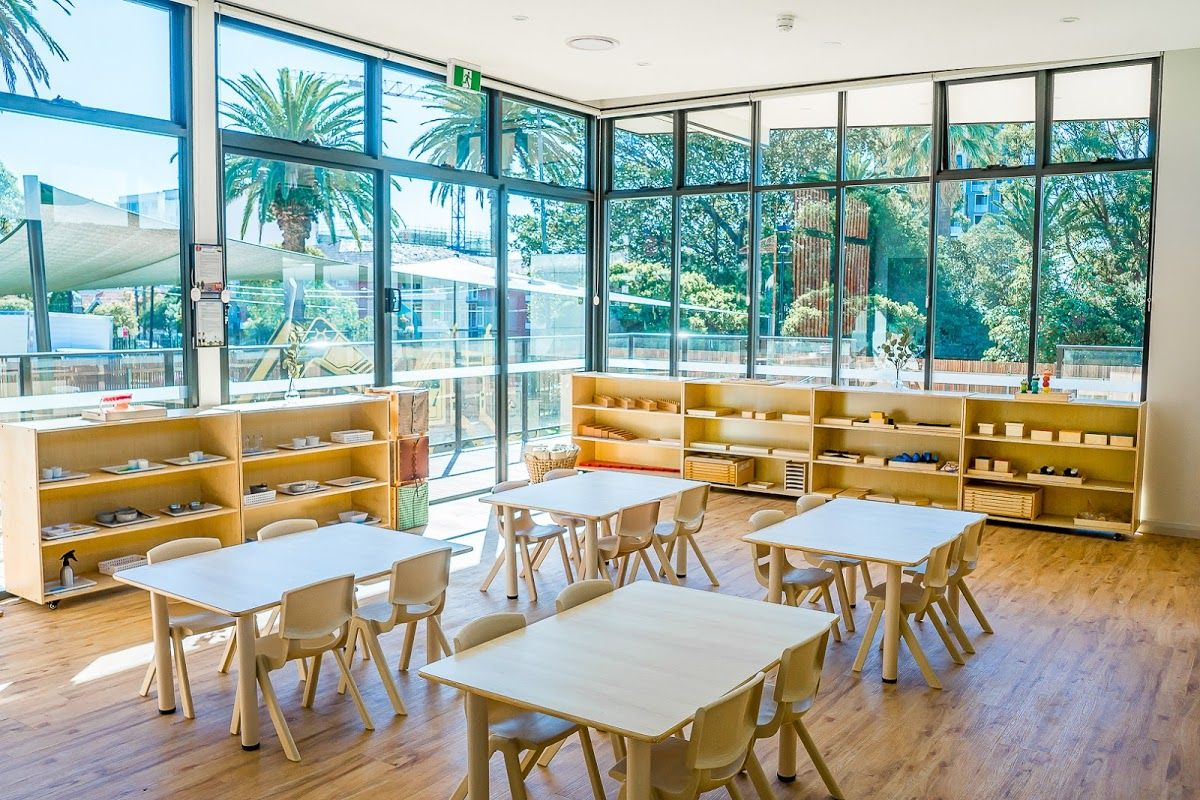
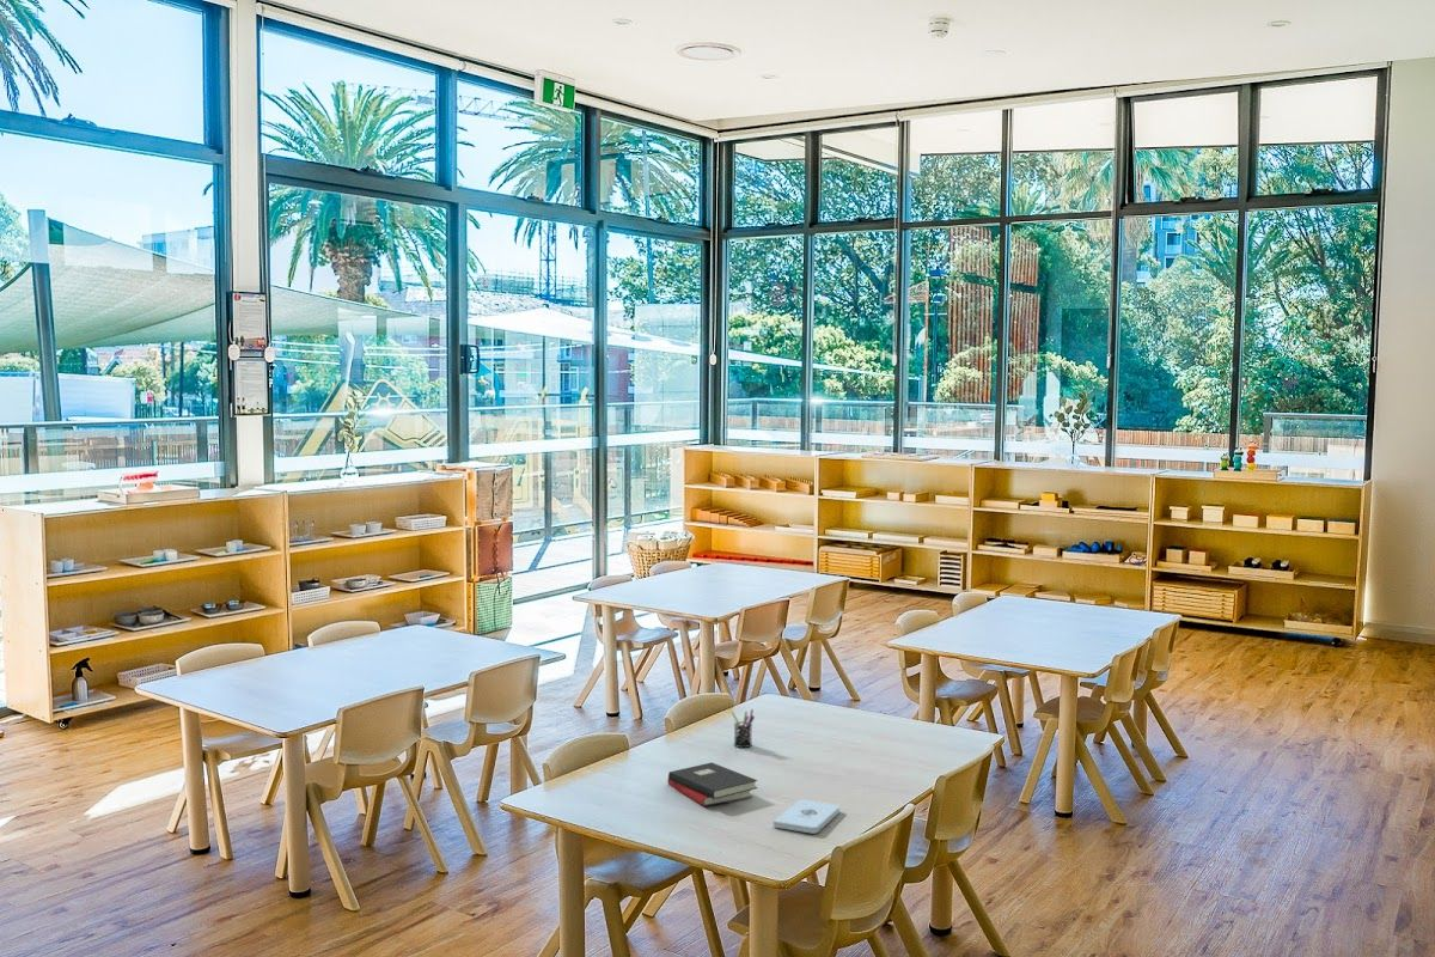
+ notepad (807, 816)
+ hardback book (712, 784)
+ pen holder (744, 726)
